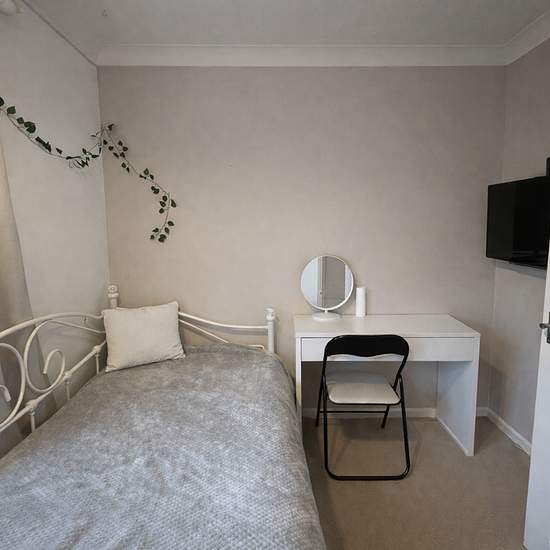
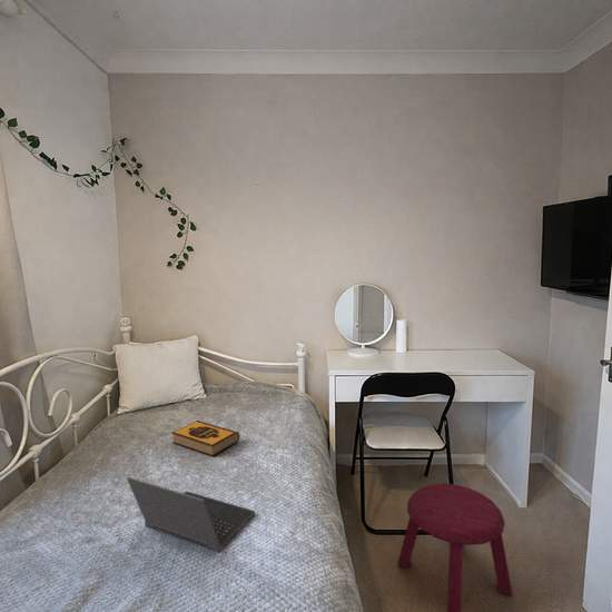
+ hardback book (206, 436)
+ laptop computer (194, 496)
+ stool (453, 541)
